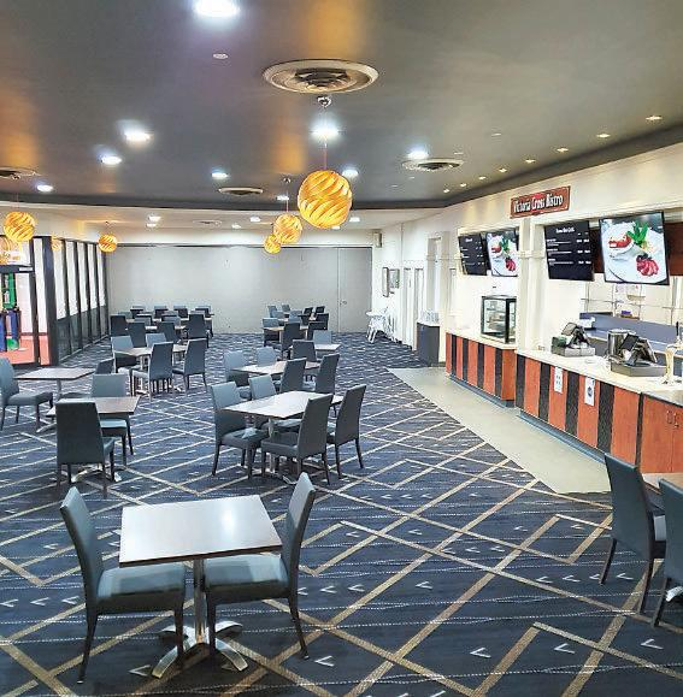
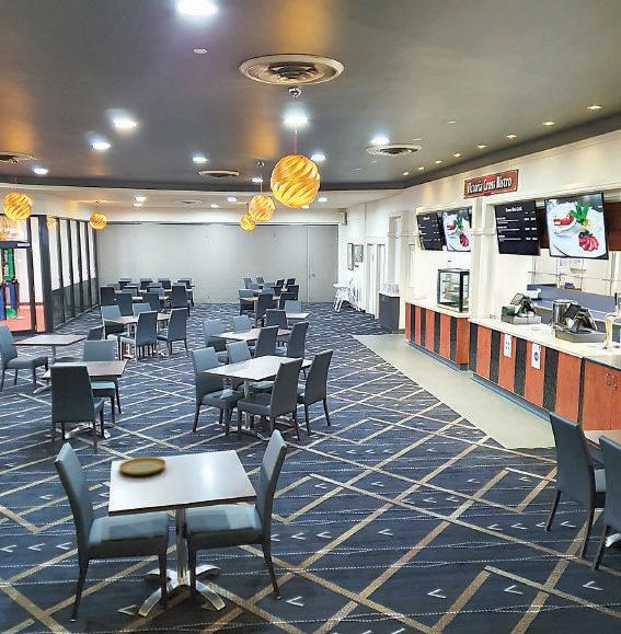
+ plate (142, 466)
